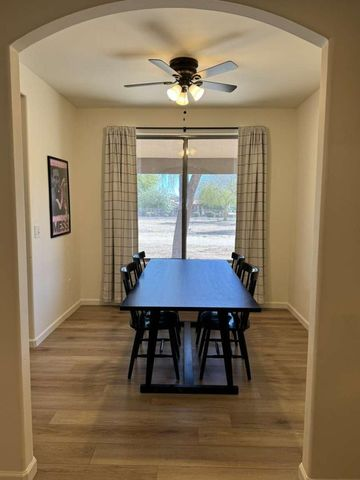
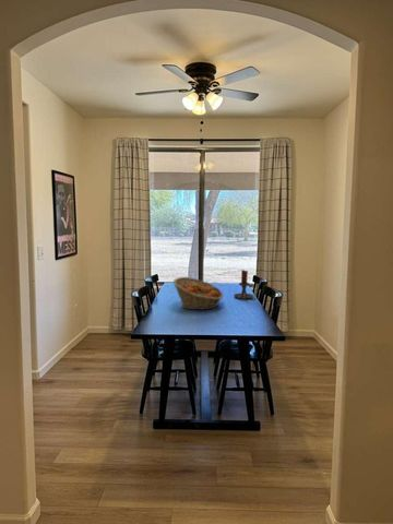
+ fruit basket (198, 291)
+ candle holder (243, 284)
